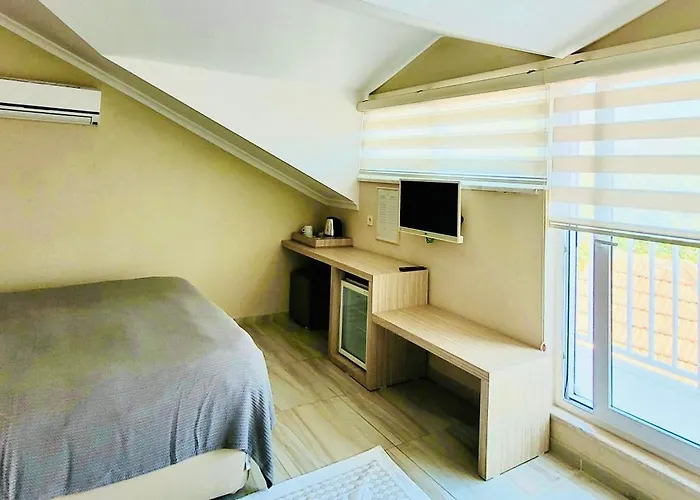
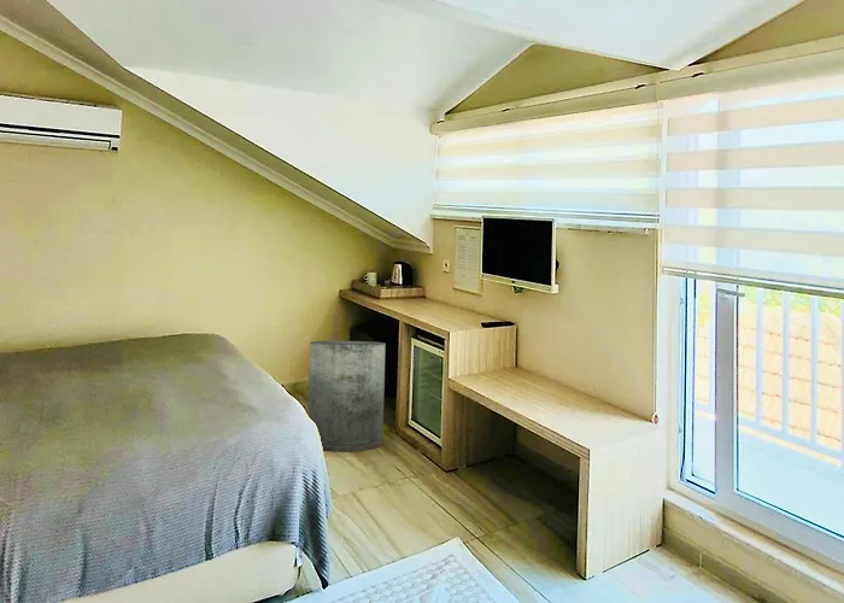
+ trash can (346, 392)
